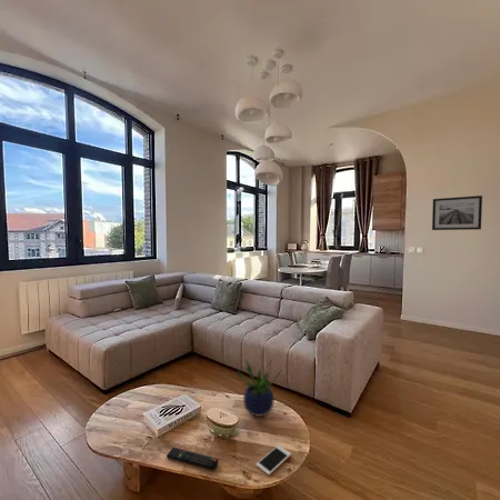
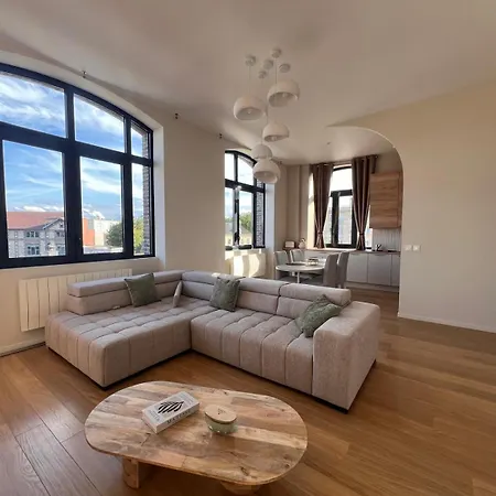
- potted plant (260, 388)
- wall art (456, 213)
- remote control (192, 458)
- cell phone (273, 459)
